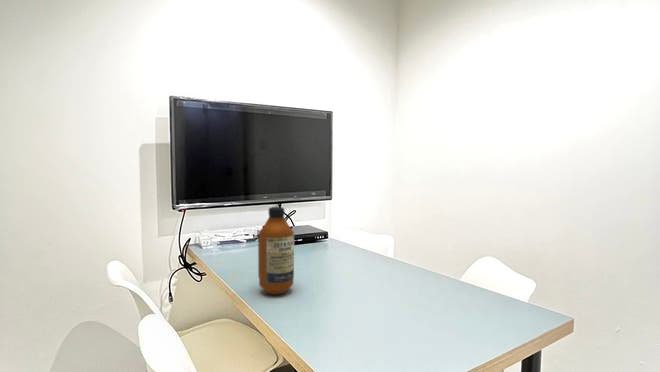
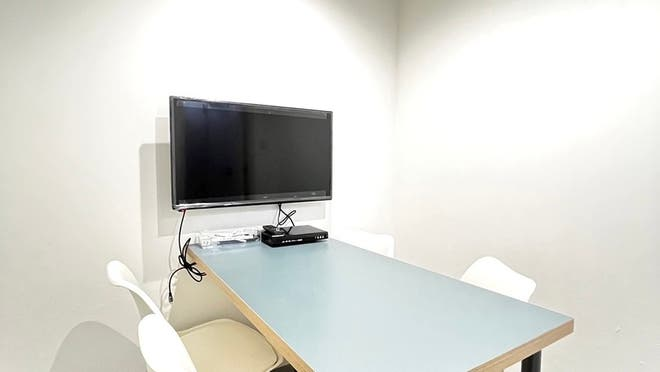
- bottle (276, 249)
